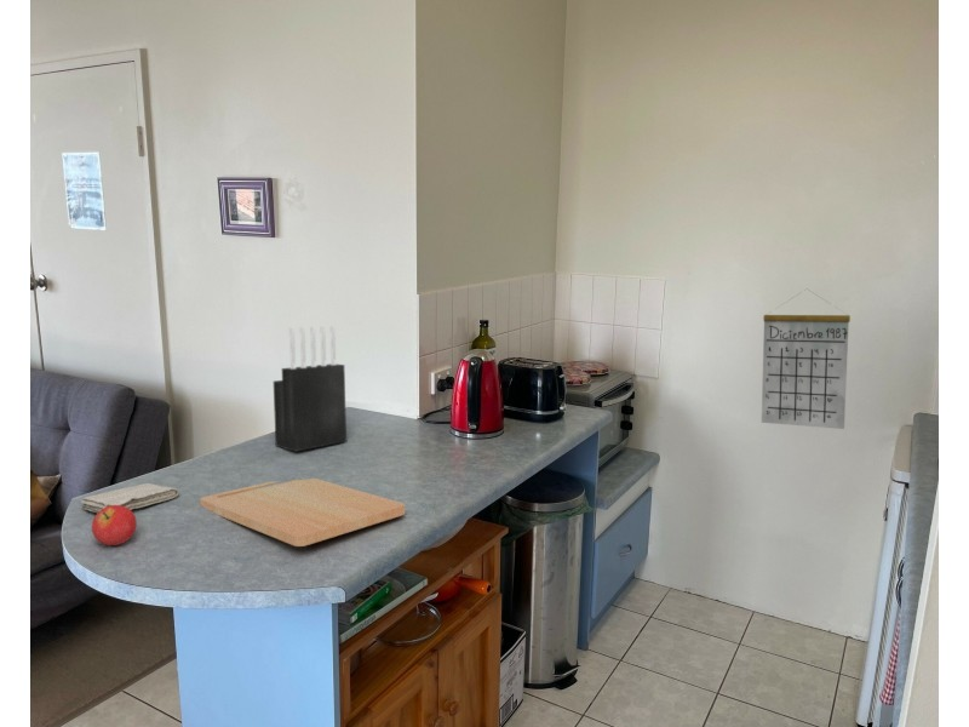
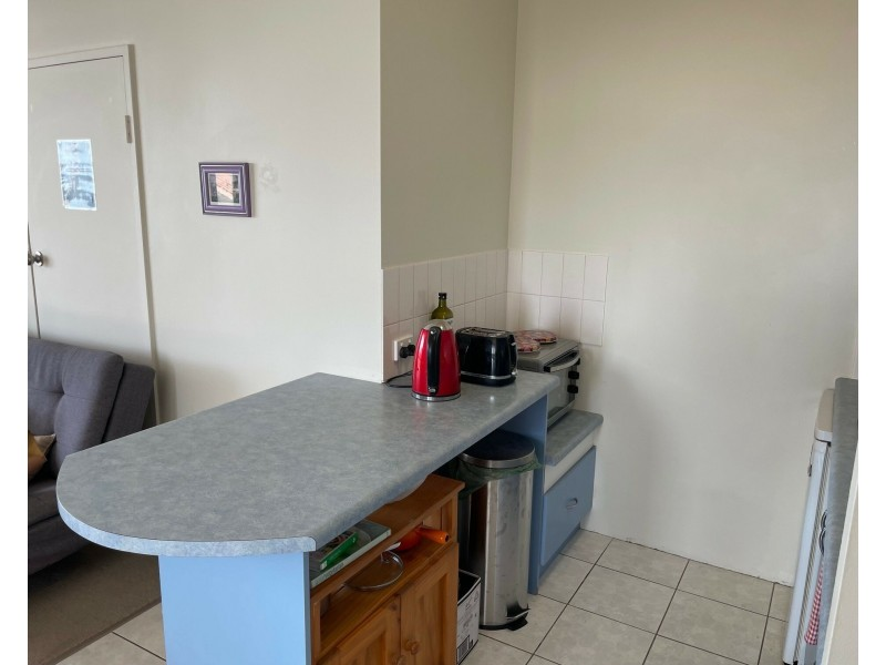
- cutting board (300, 505)
- fruit (114, 525)
- washcloth (130, 497)
- knife block (306, 385)
- calendar (804, 357)
